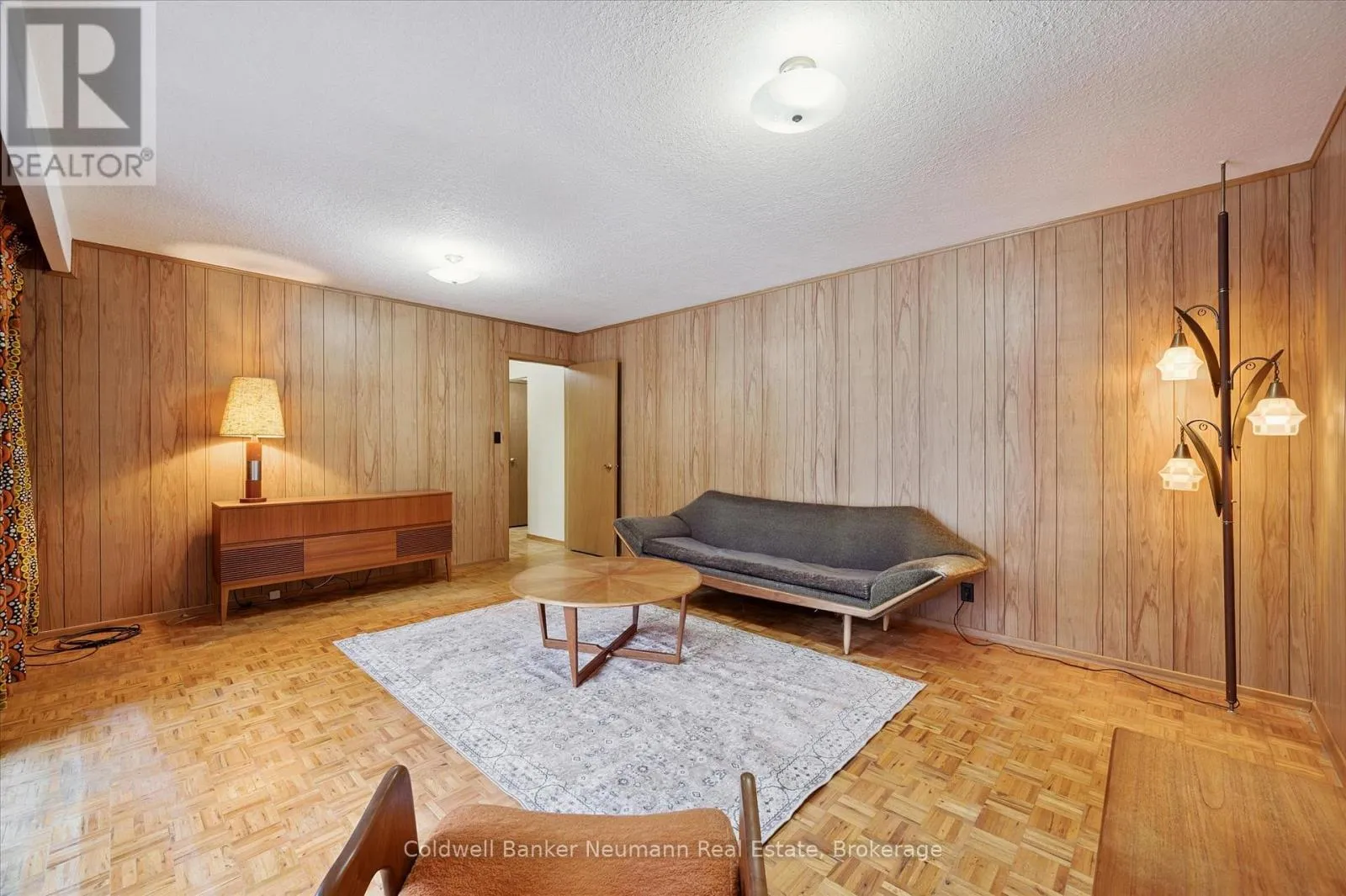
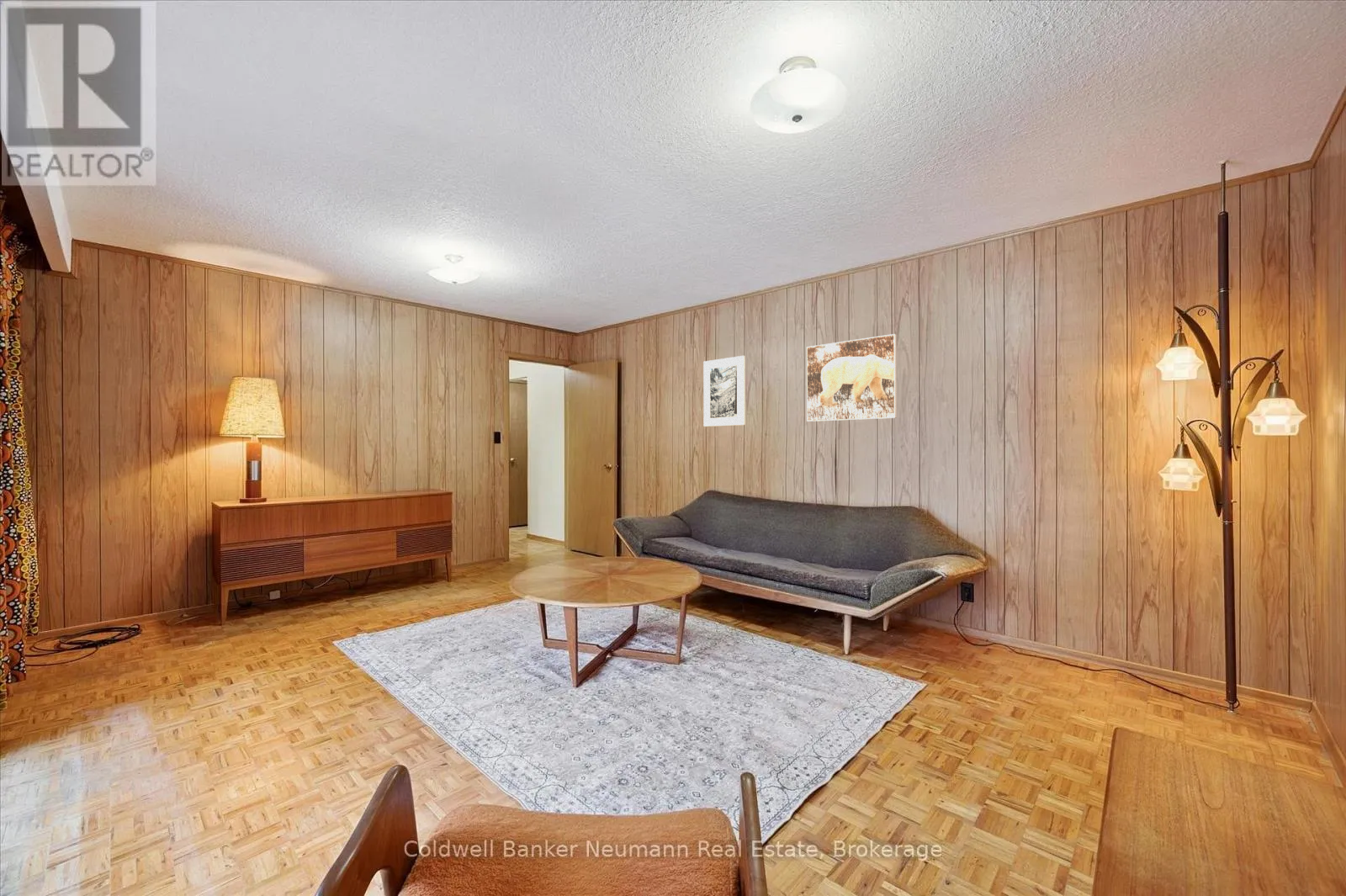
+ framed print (849, 380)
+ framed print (723, 392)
